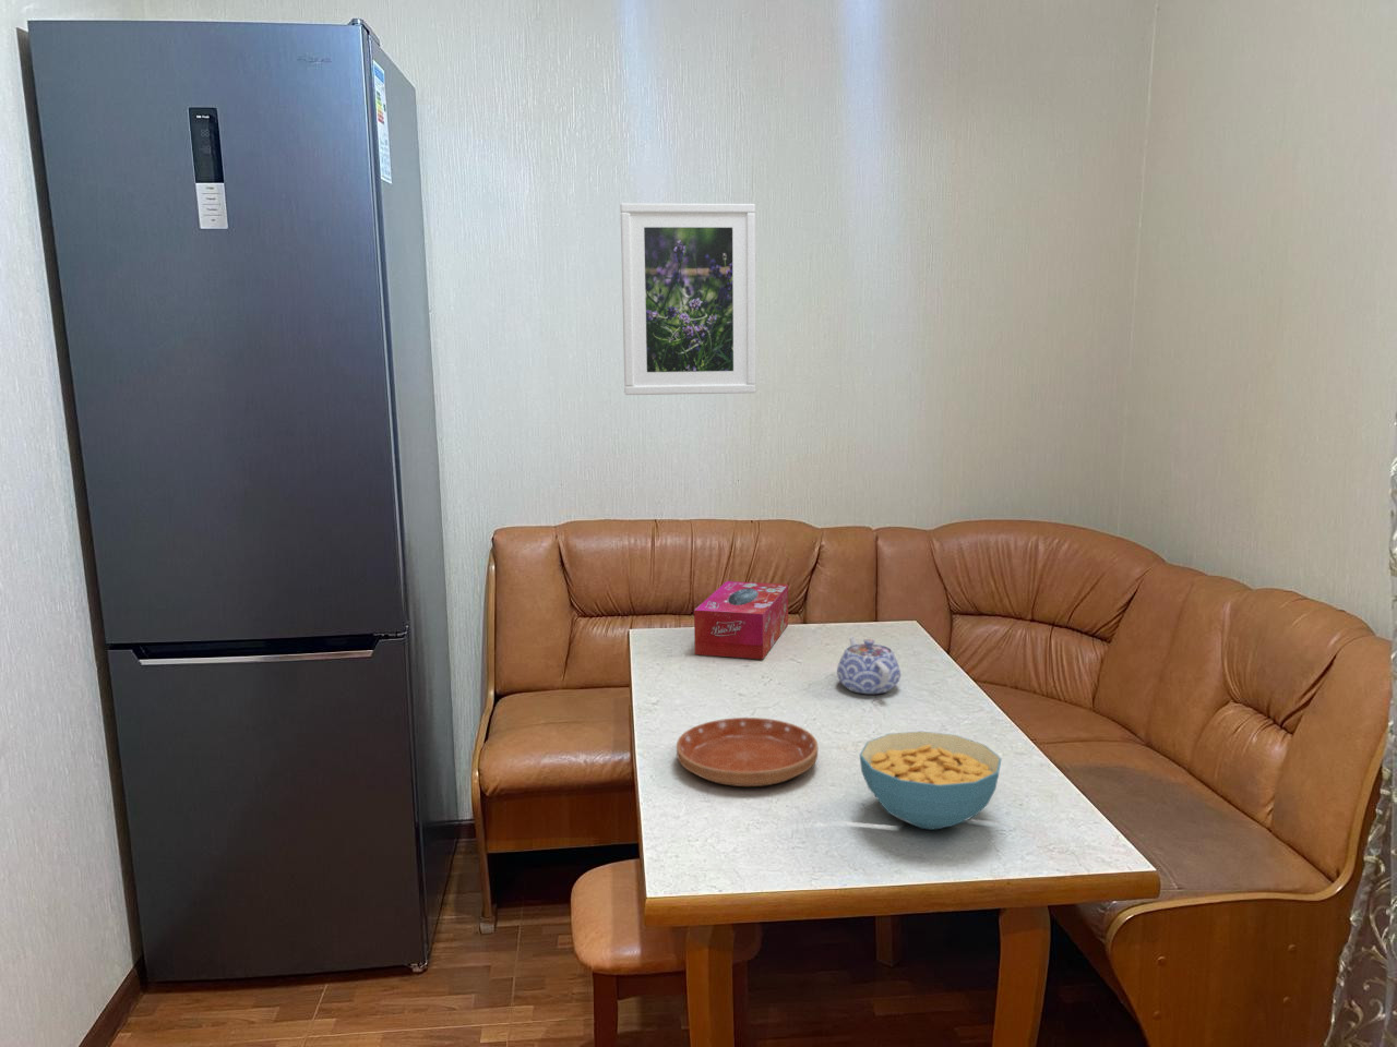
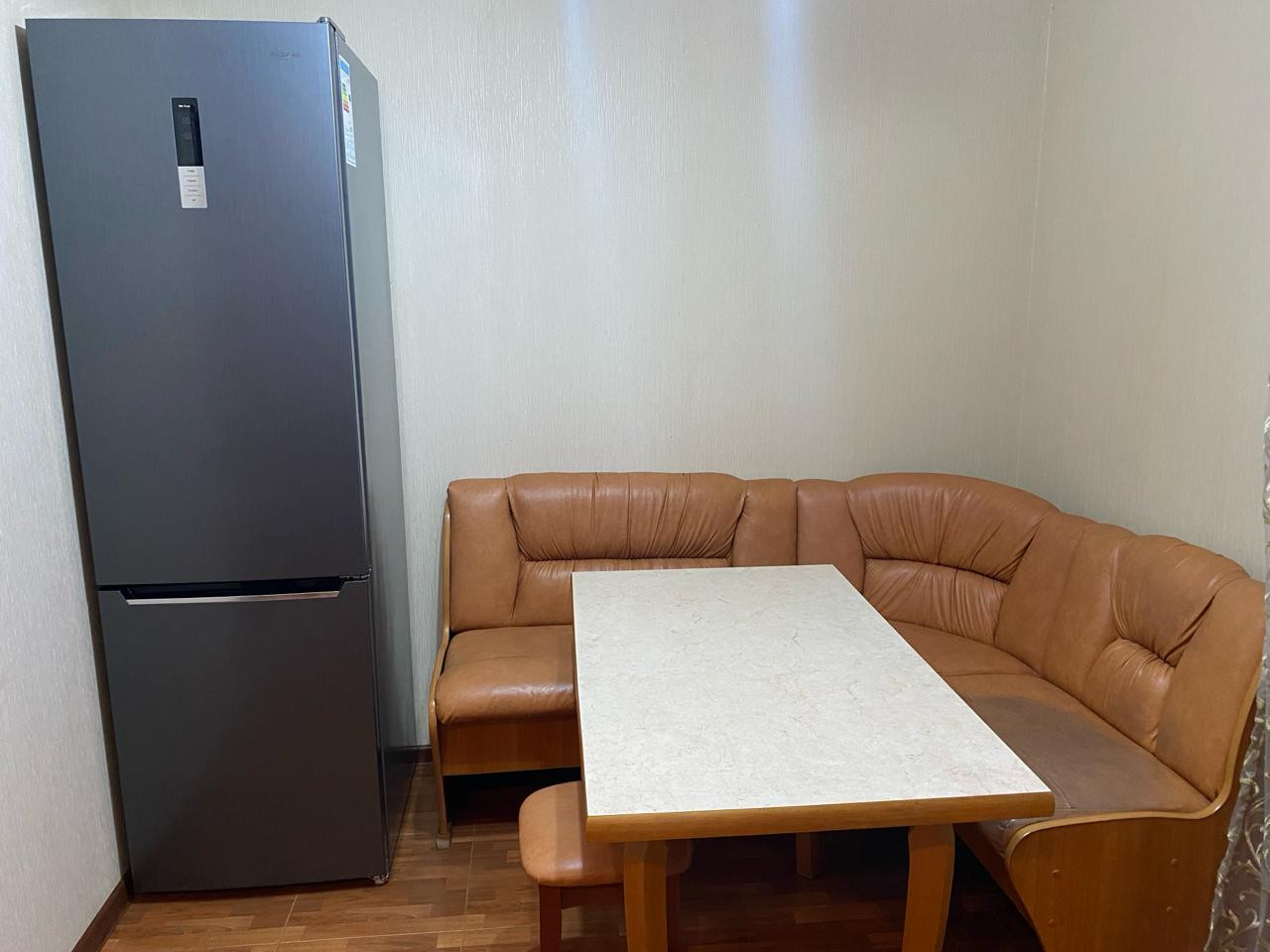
- tissue box (744, 617)
- saucer (747, 752)
- teapot (867, 662)
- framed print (689, 300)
- cereal bowl (928, 789)
